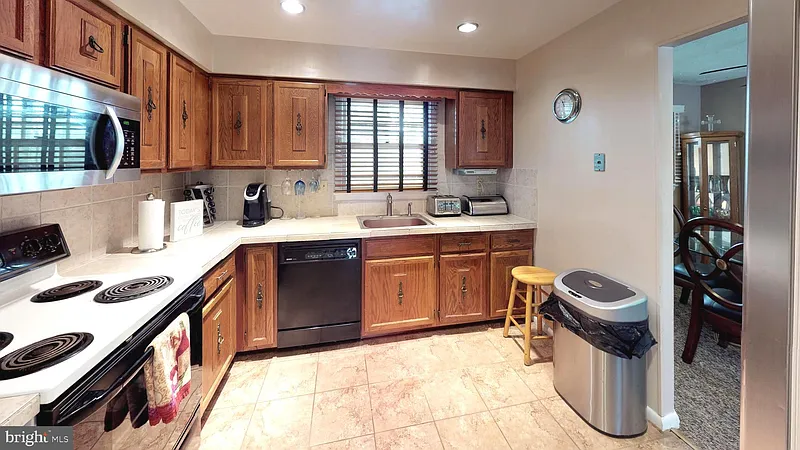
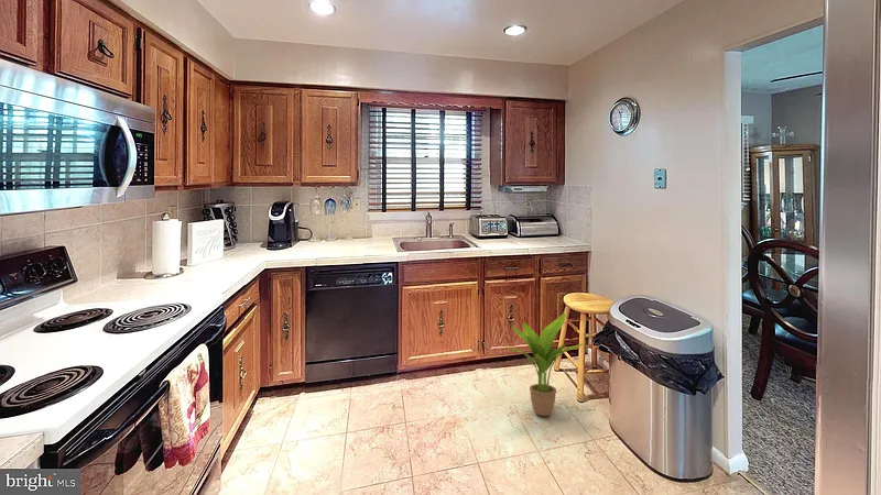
+ potted plant (537, 362)
